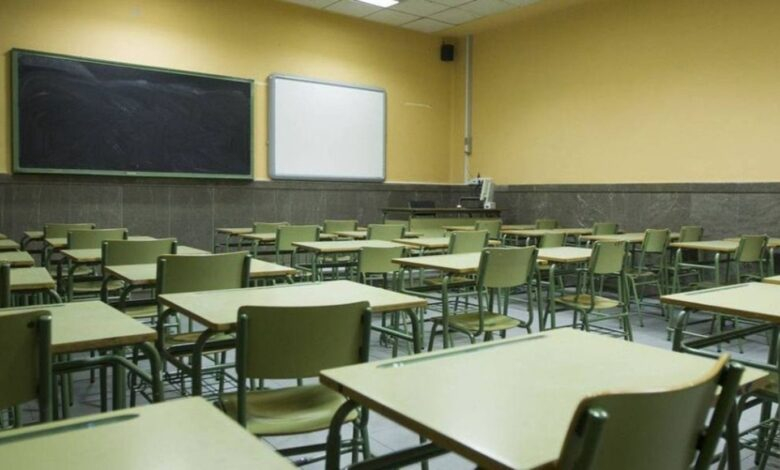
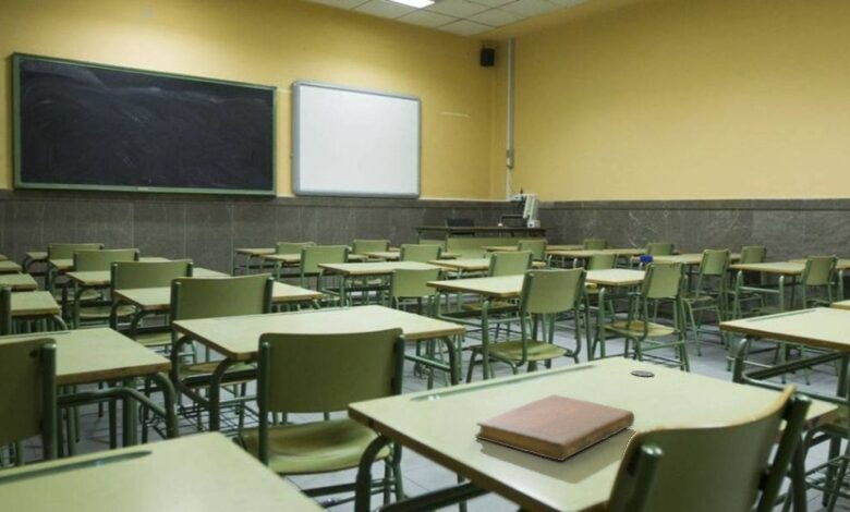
+ water bottle (644, 263)
+ notebook (557, 423)
